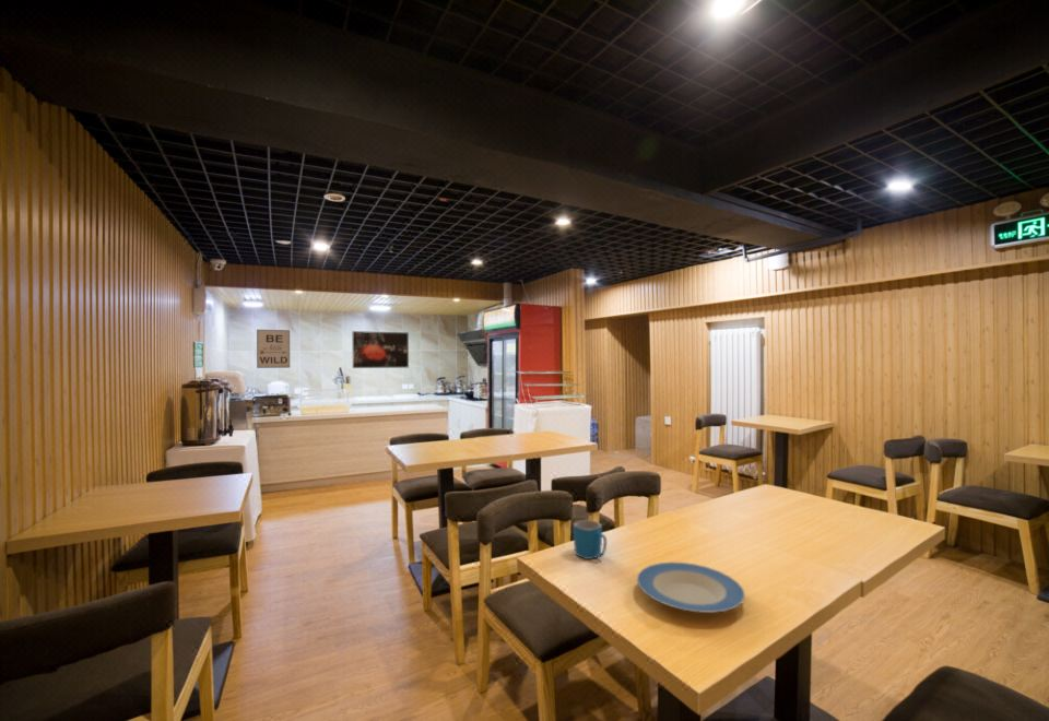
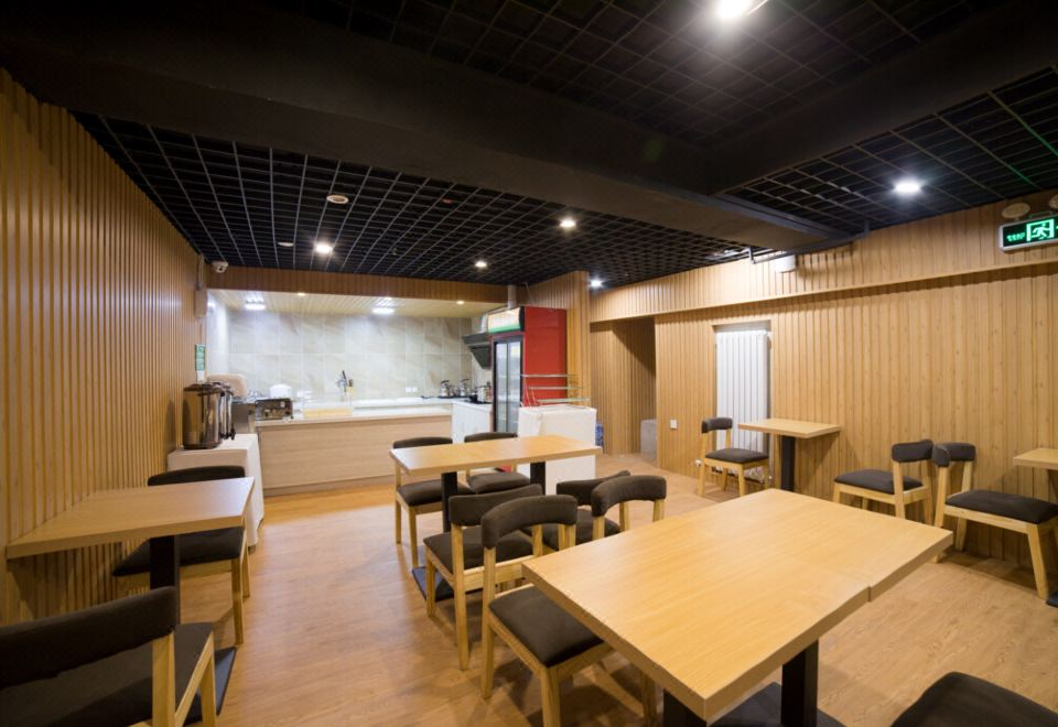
- plate (688, 590)
- wall art (273, 348)
- wall art (380, 350)
- mug (591, 541)
